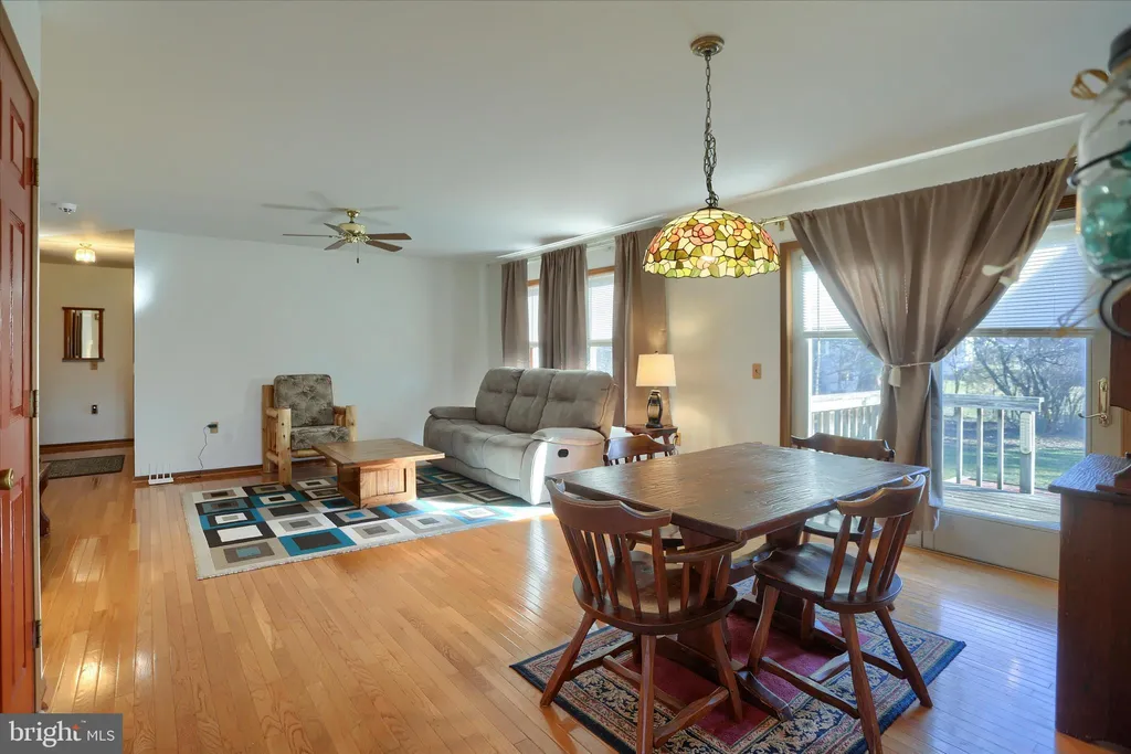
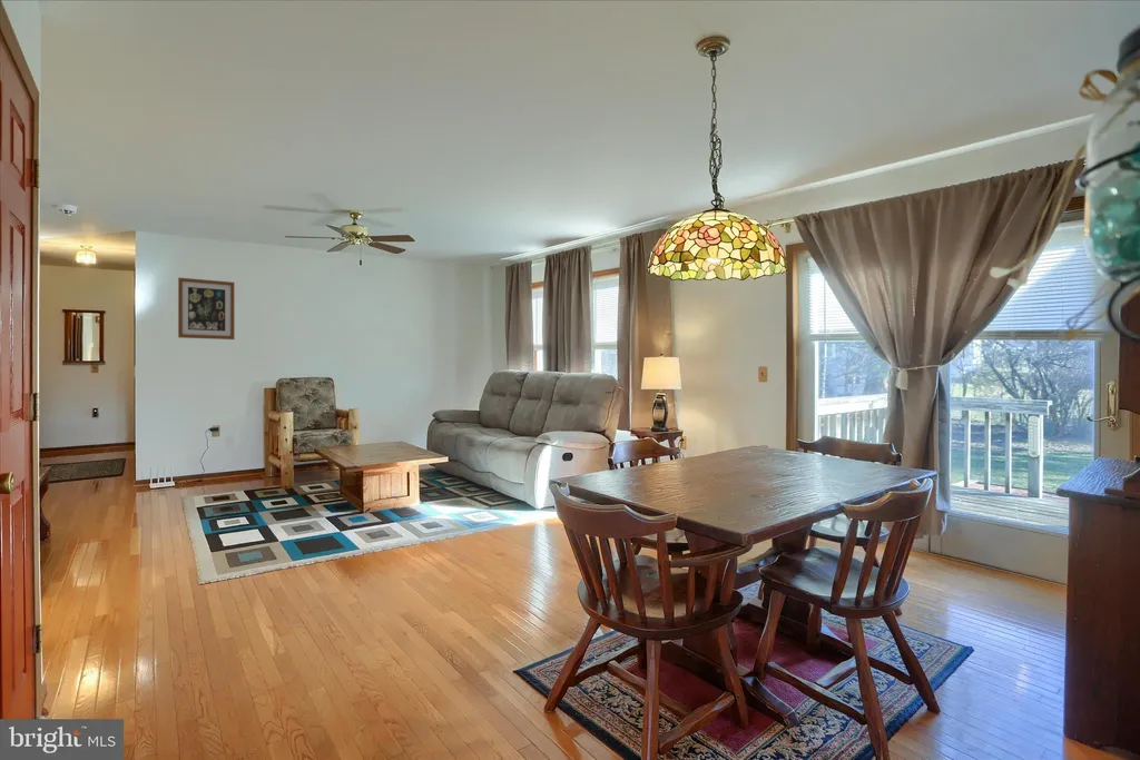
+ wall art (206, 309)
